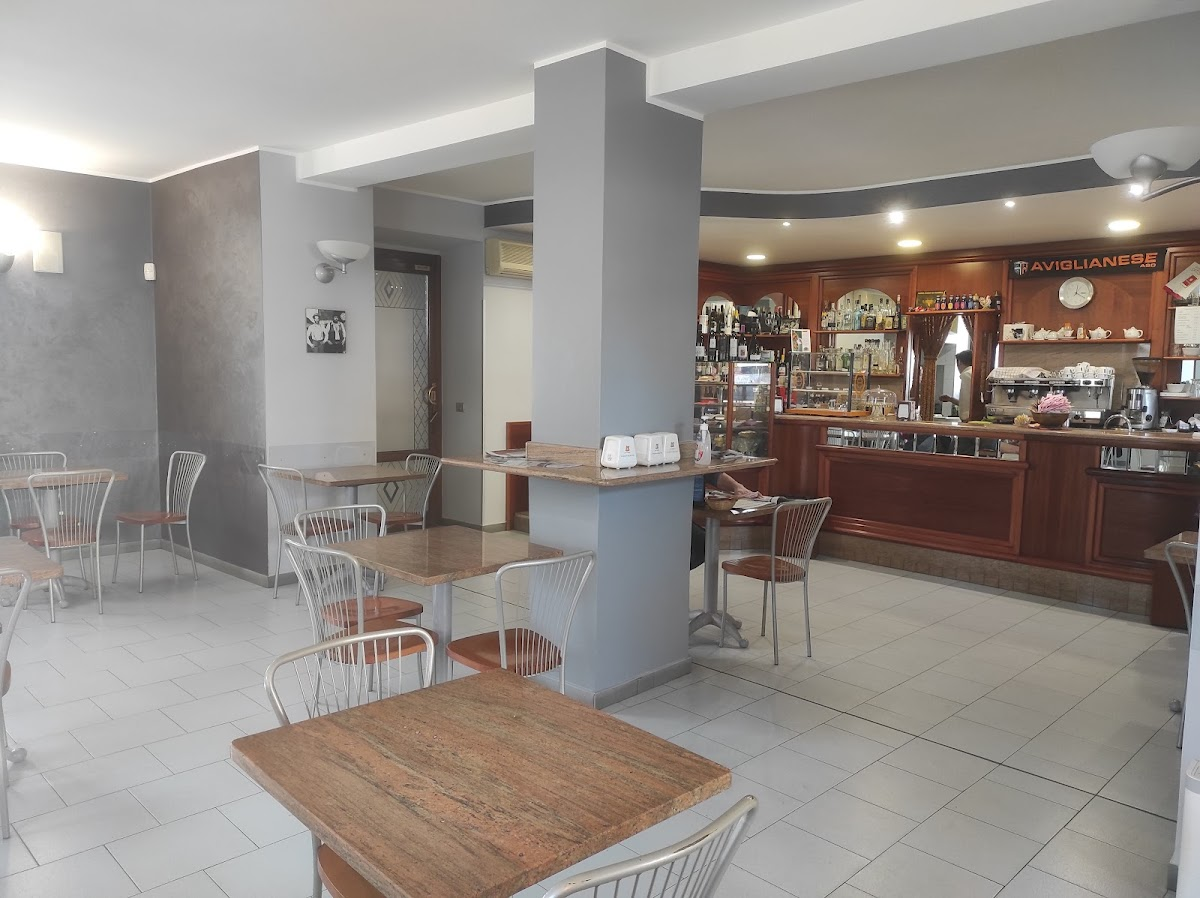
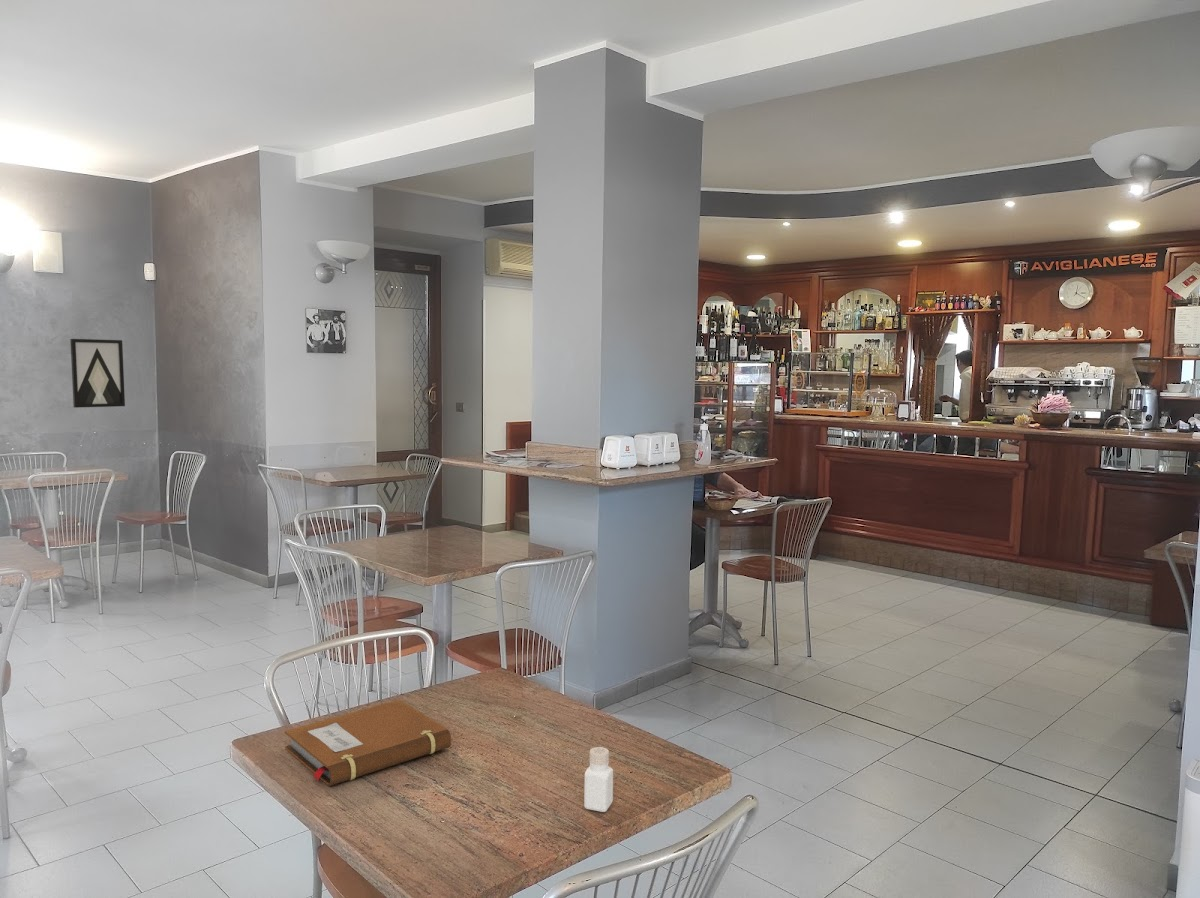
+ notebook (365, 740)
+ wall art (98, 373)
+ pepper shaker (598, 778)
